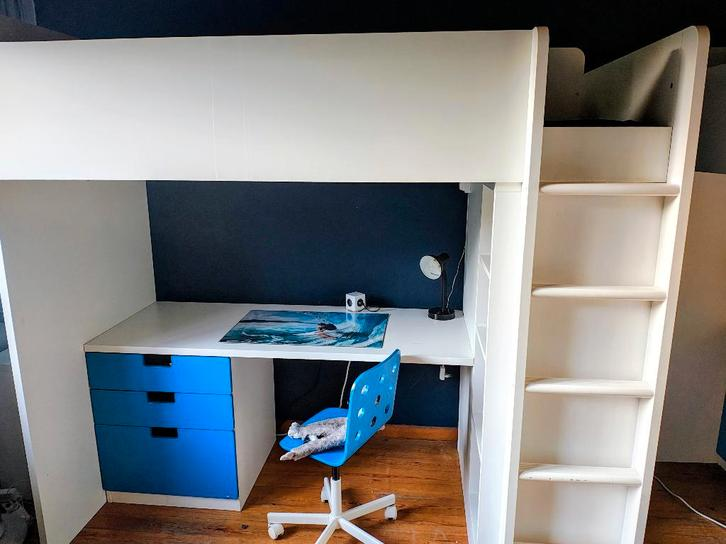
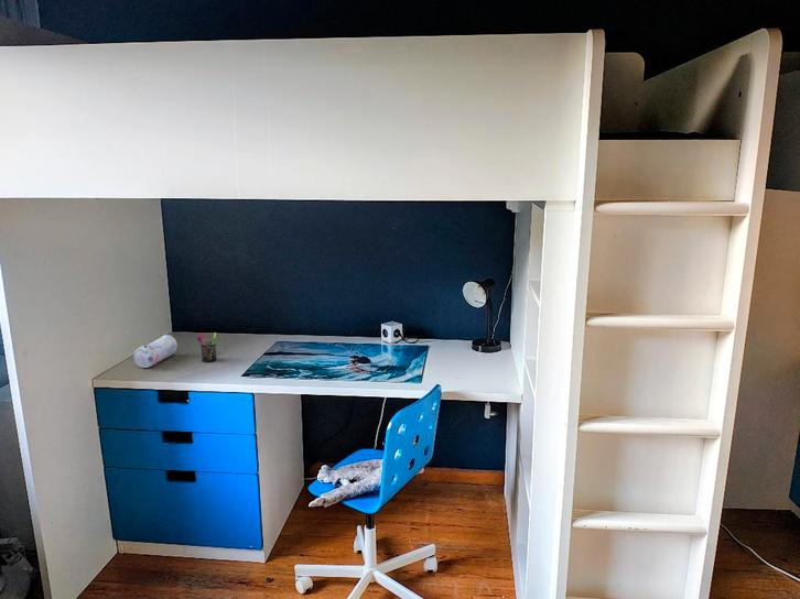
+ pencil case (155, 350)
+ pen holder (208, 346)
